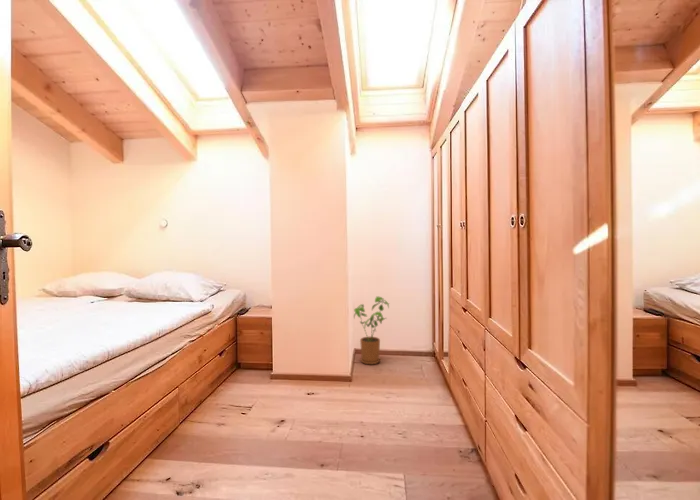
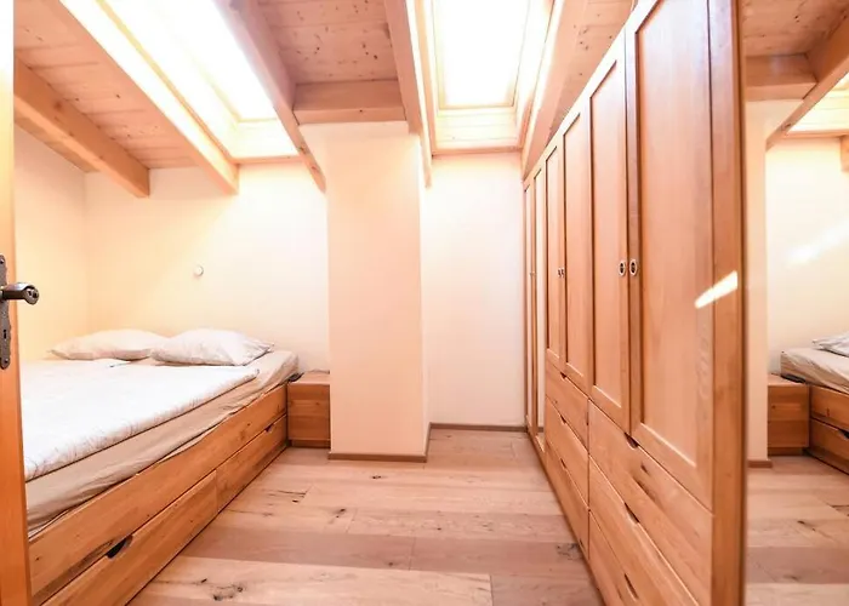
- house plant (372, 330)
